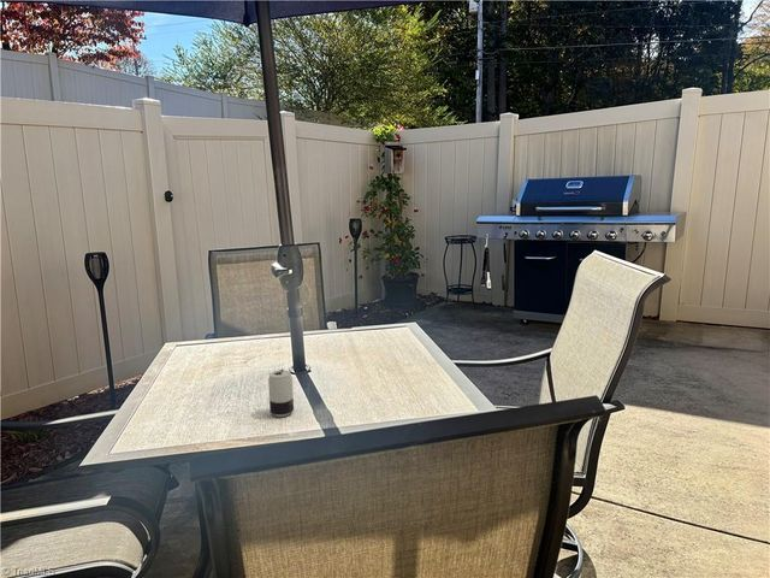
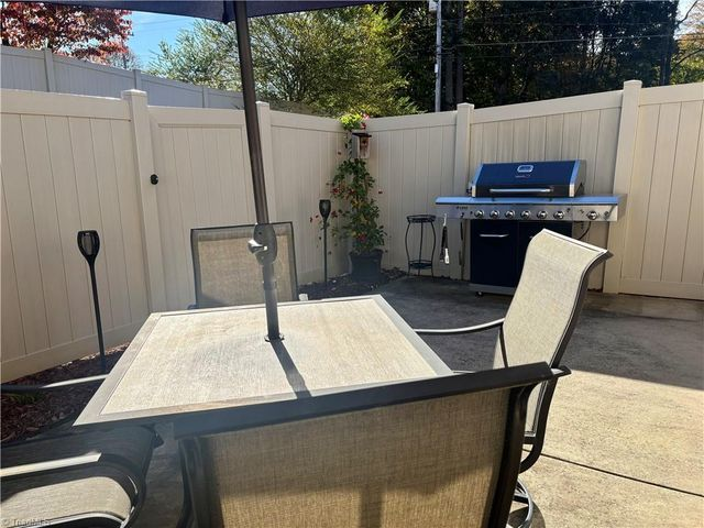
- beverage can (280, 390)
